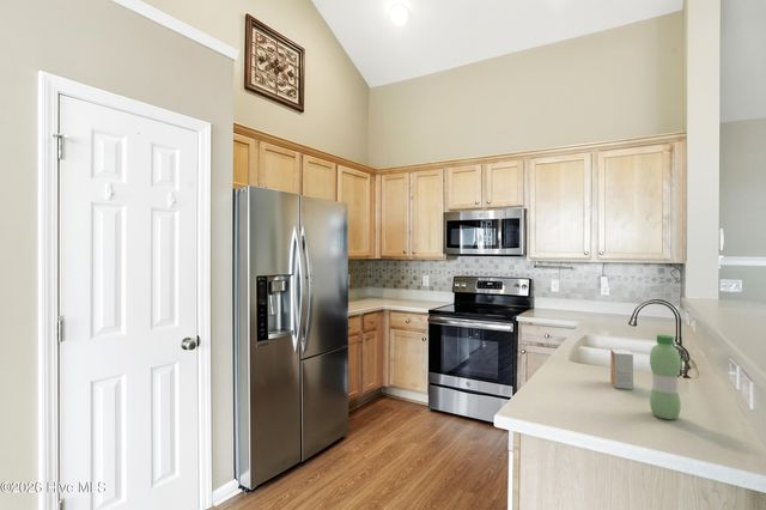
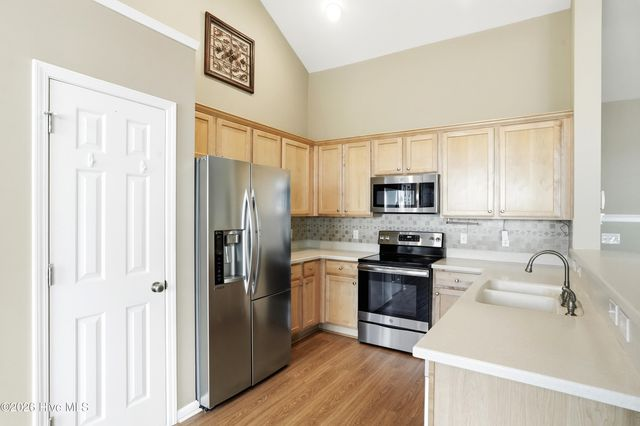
- water bottle (664, 376)
- small box (621, 368)
